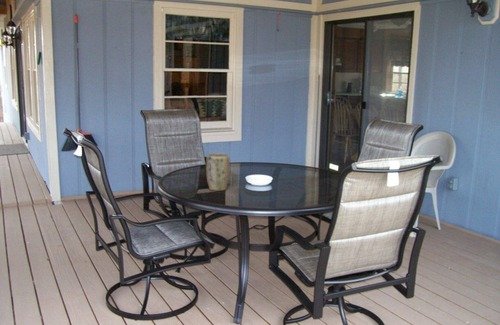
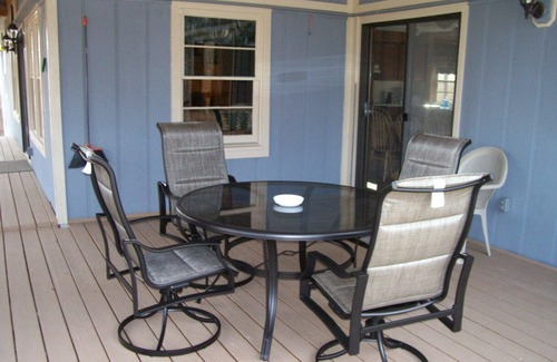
- plant pot (217, 172)
